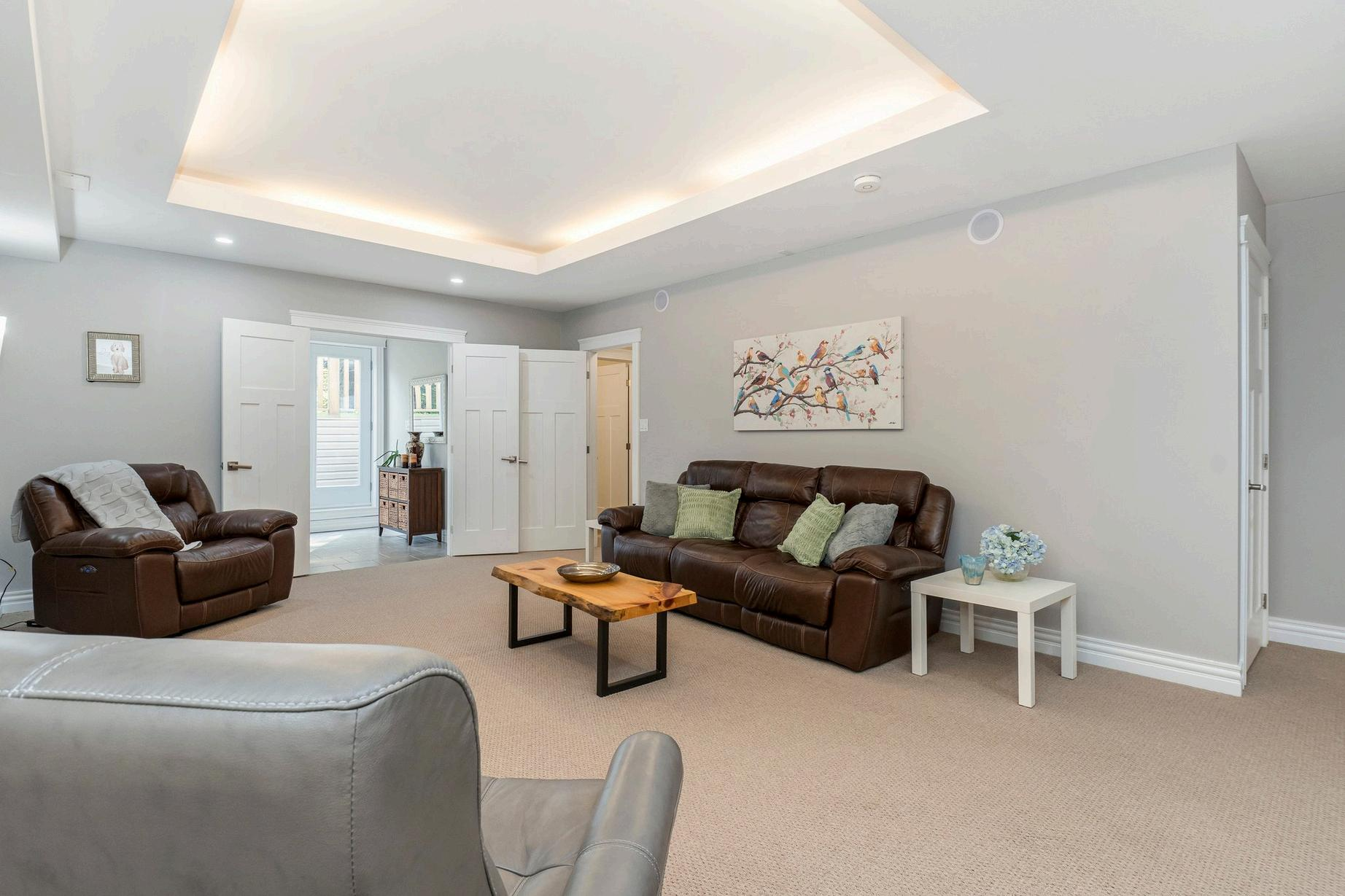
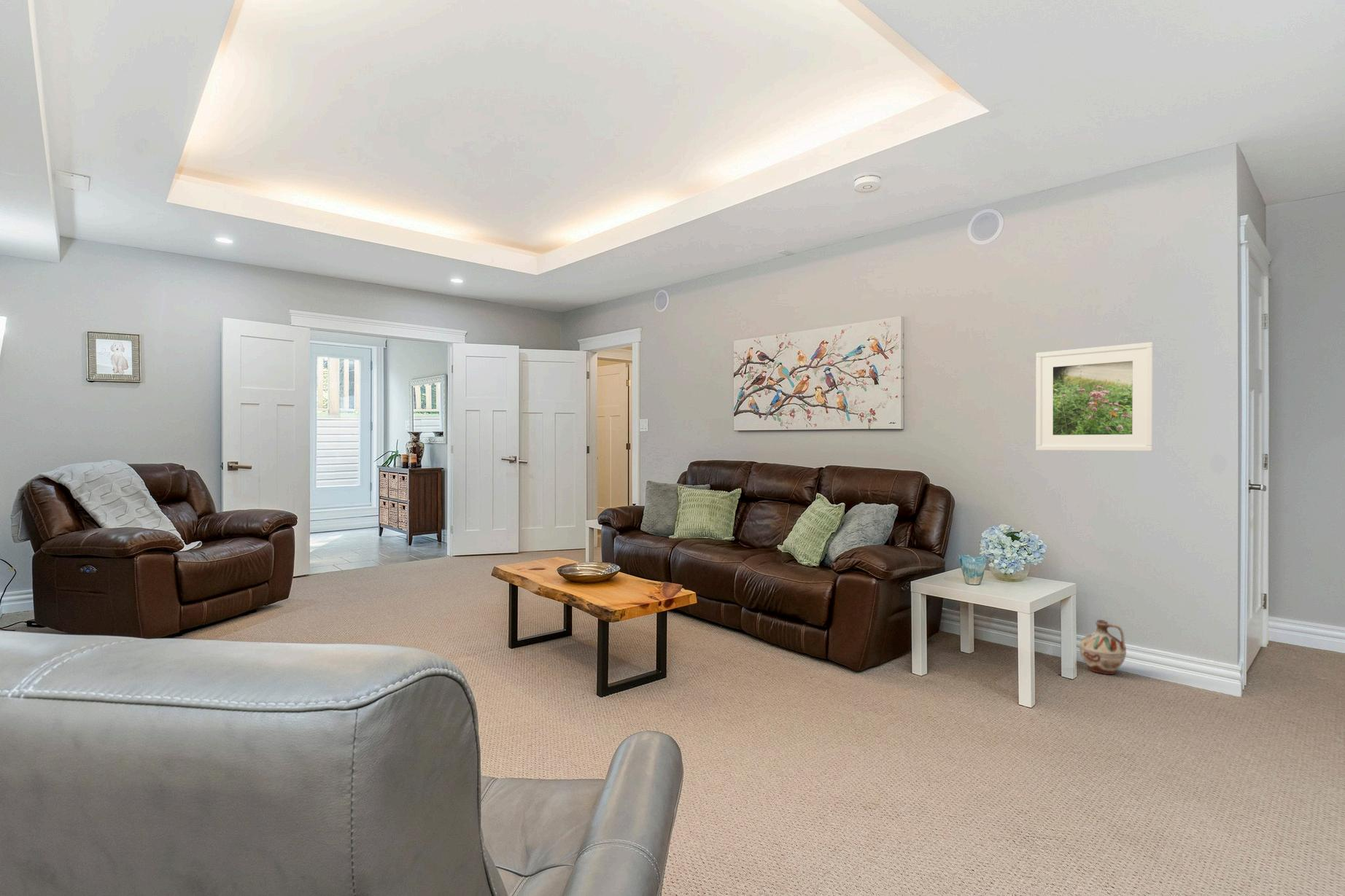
+ ceramic jug (1102, 645)
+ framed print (1091, 399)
